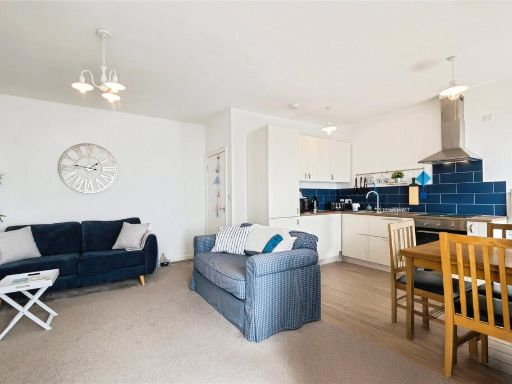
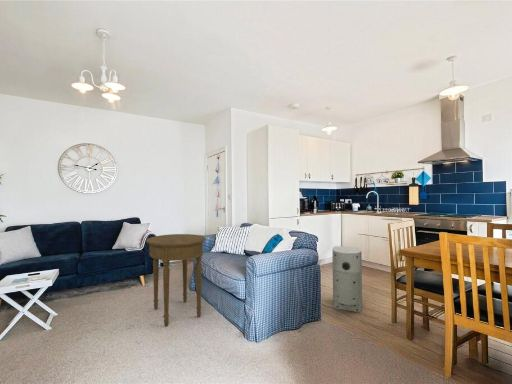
+ air purifier (347, 277)
+ side table (183, 275)
